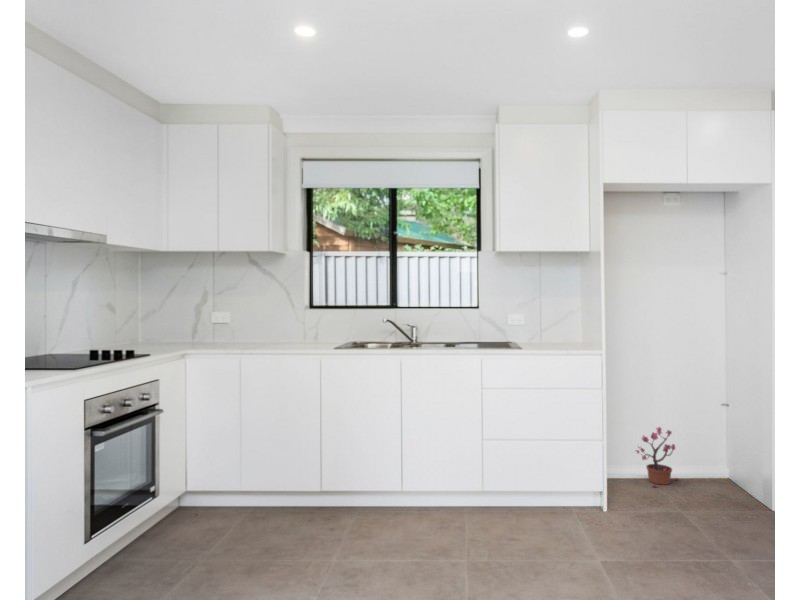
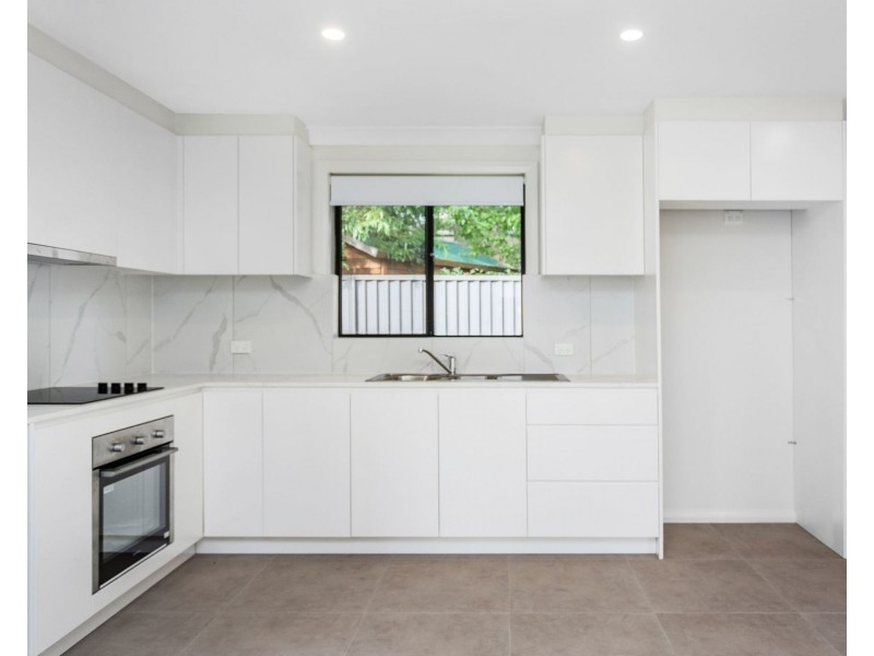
- potted plant (662, 457)
